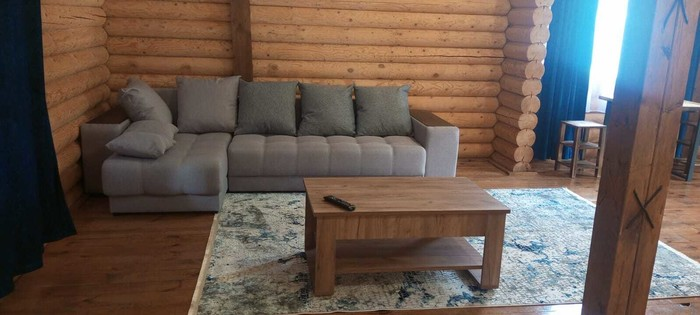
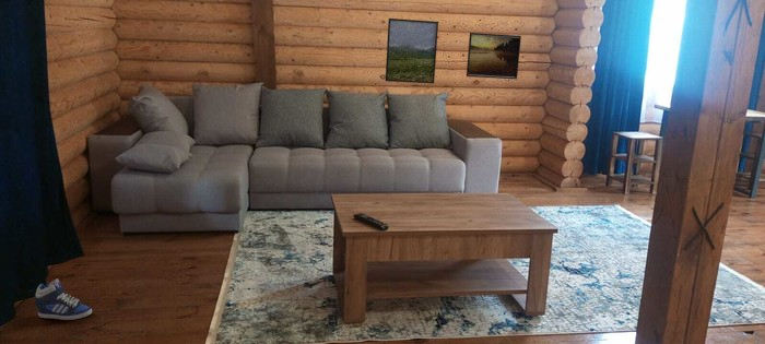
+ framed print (411, 51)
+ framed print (493, 56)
+ sneaker (62, 297)
